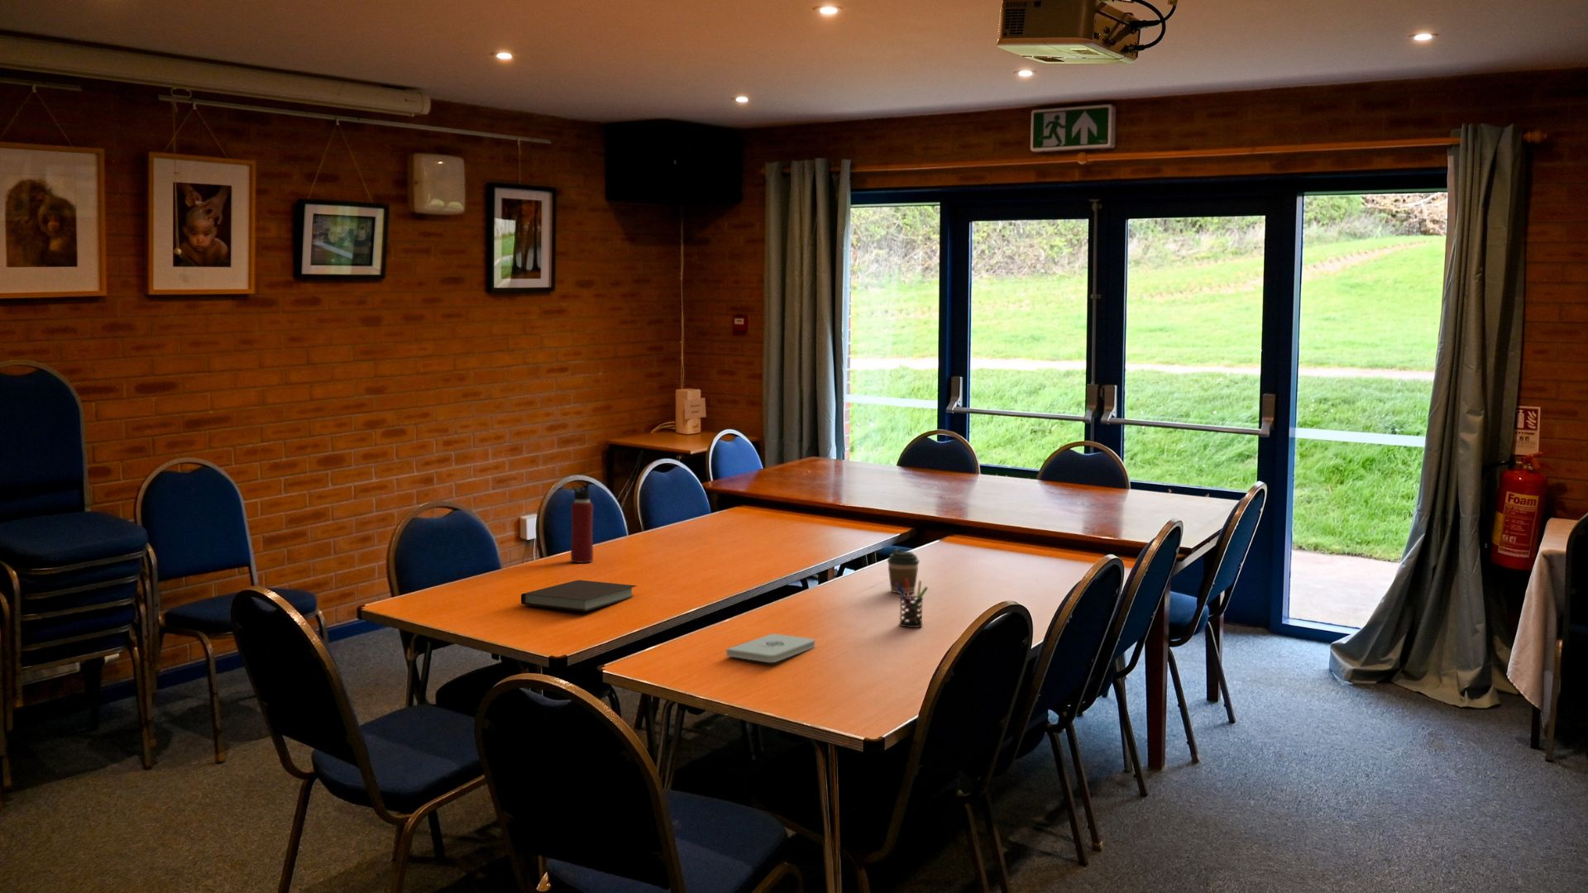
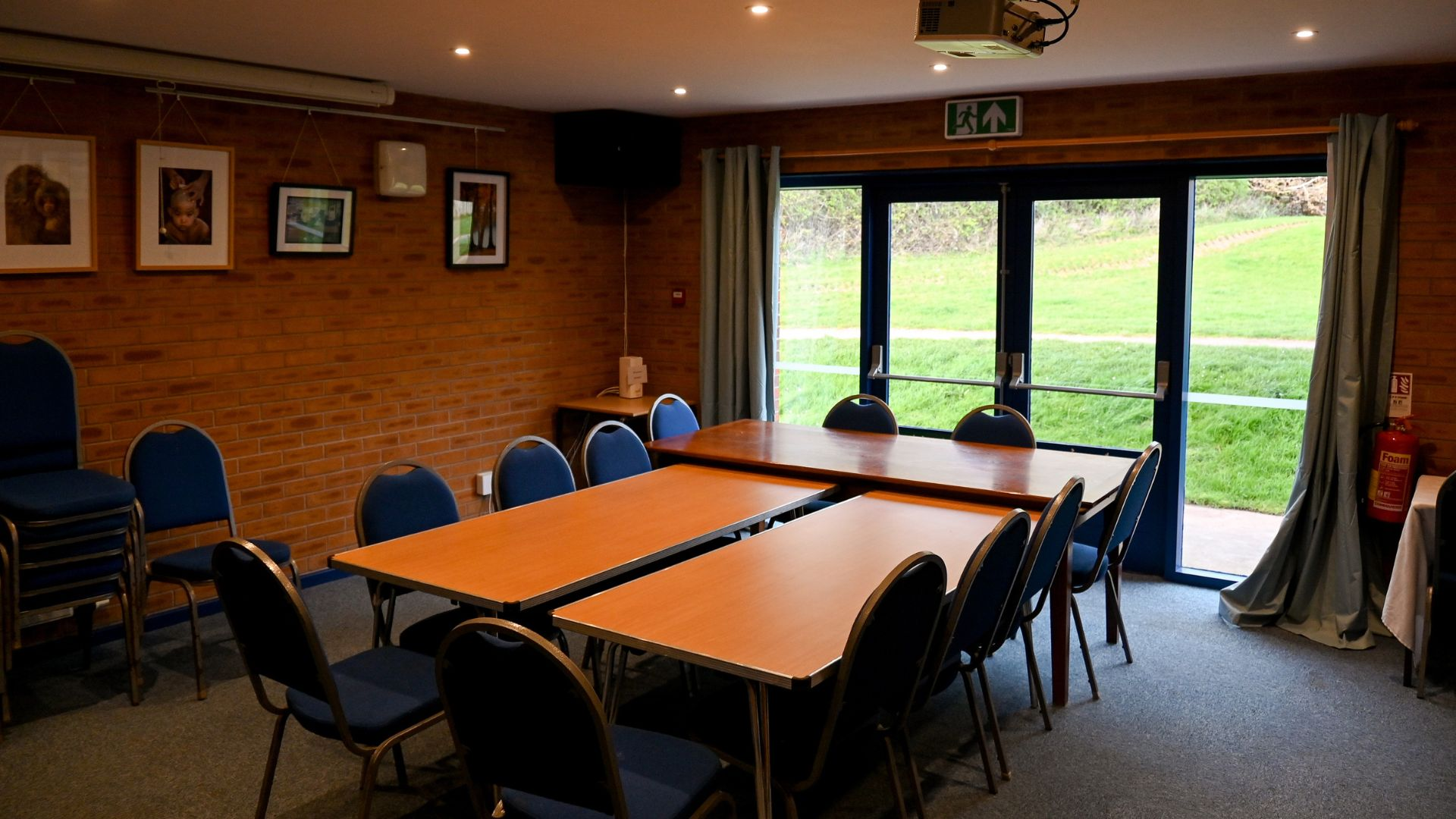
- pen holder (913, 601)
- coffee cup (902, 570)
- notepad (772, 648)
- water bottle (581, 521)
- notebook (580, 594)
